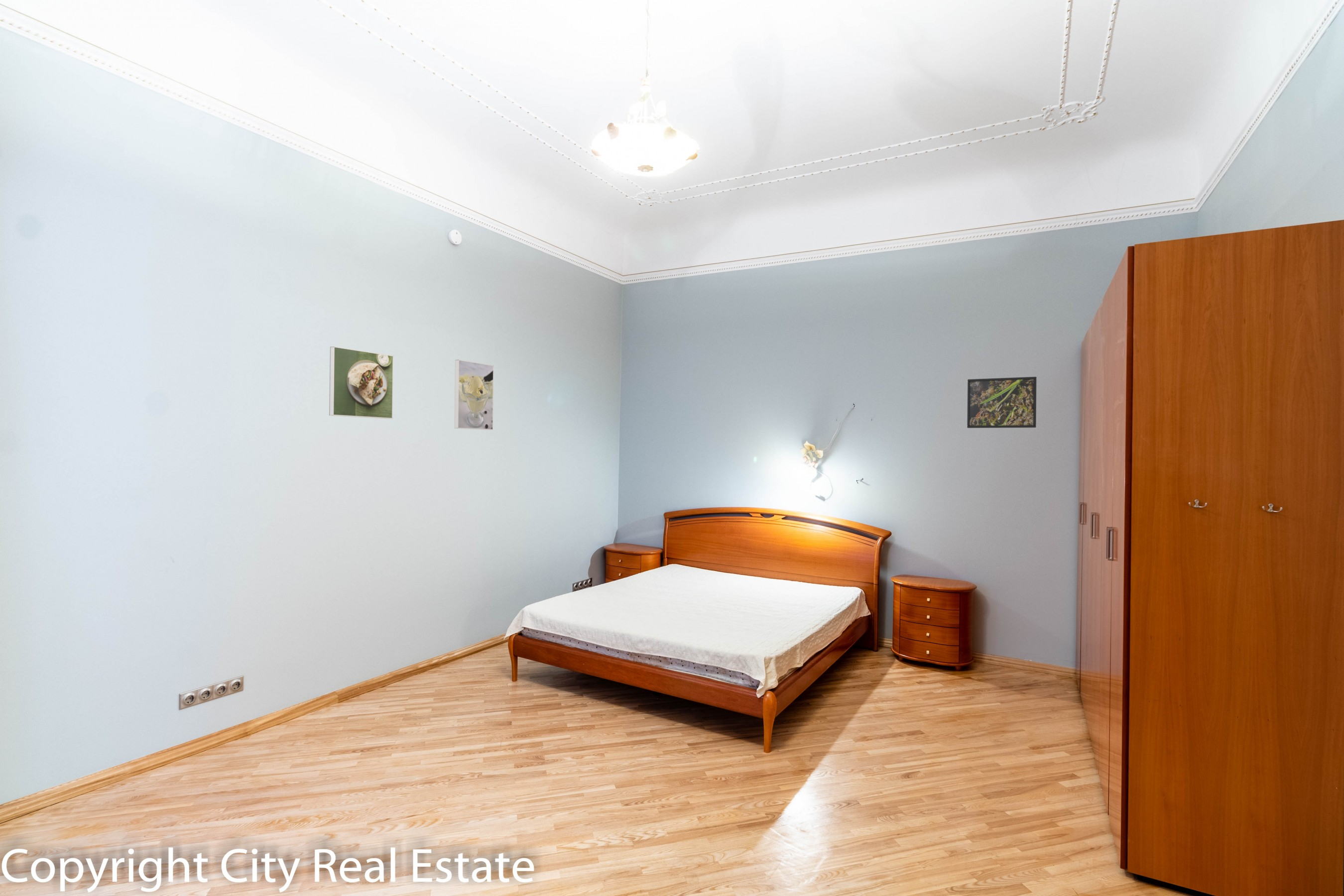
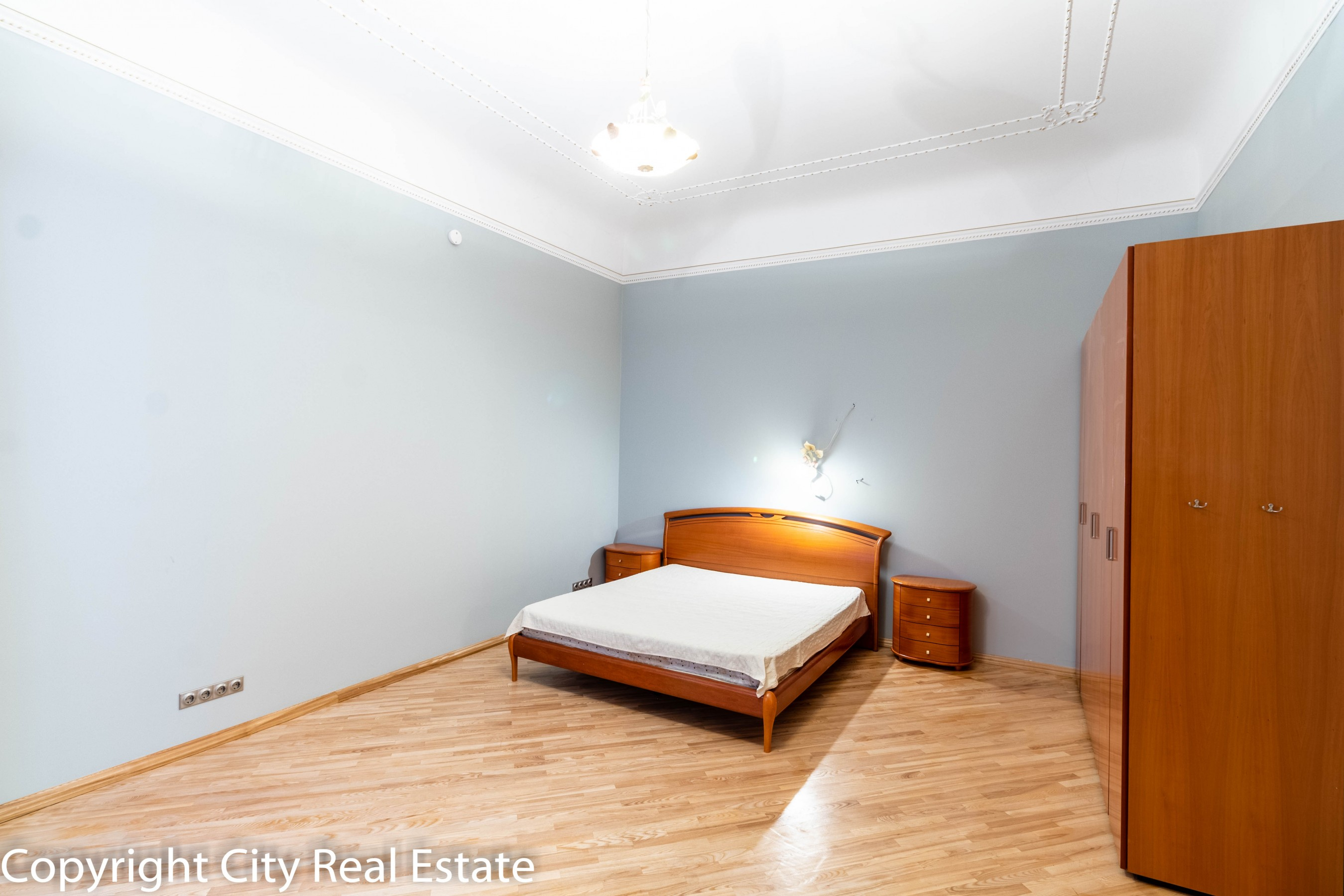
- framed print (475, 396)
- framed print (363, 384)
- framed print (1001, 403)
